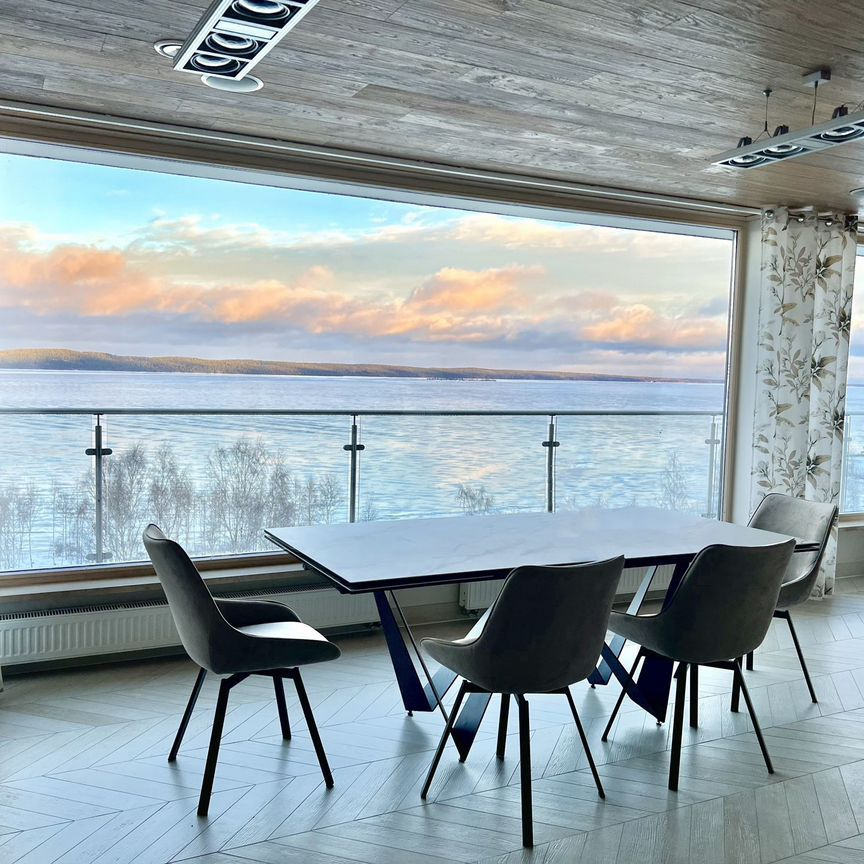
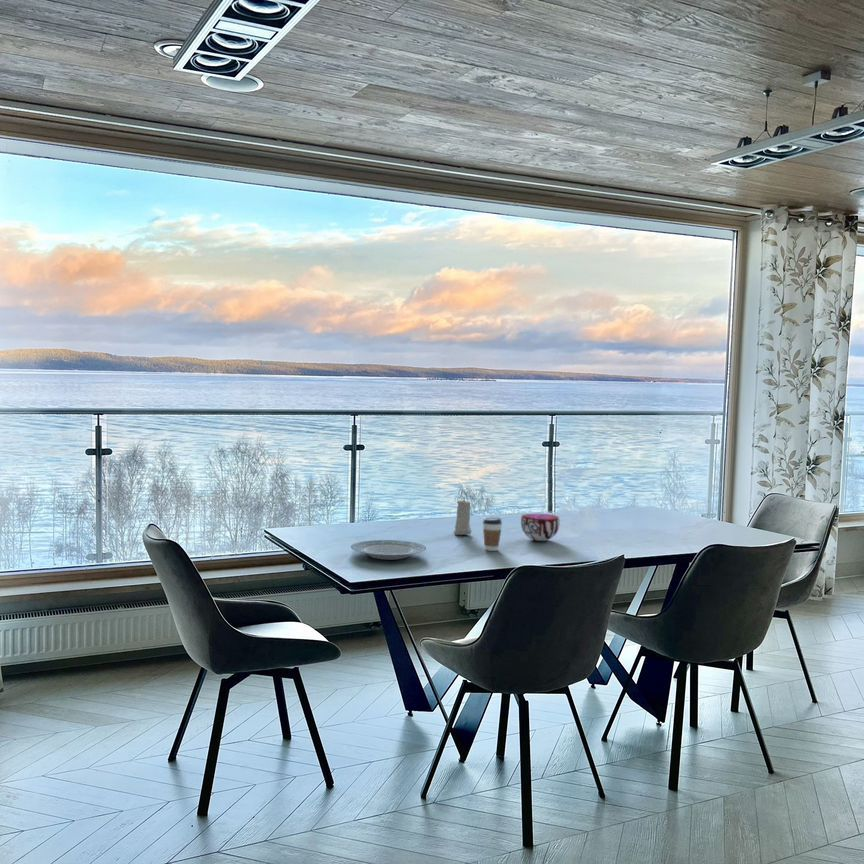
+ decorative bowl (539, 528)
+ plate (388, 551)
+ candle (463, 515)
+ coffee cup (492, 534)
